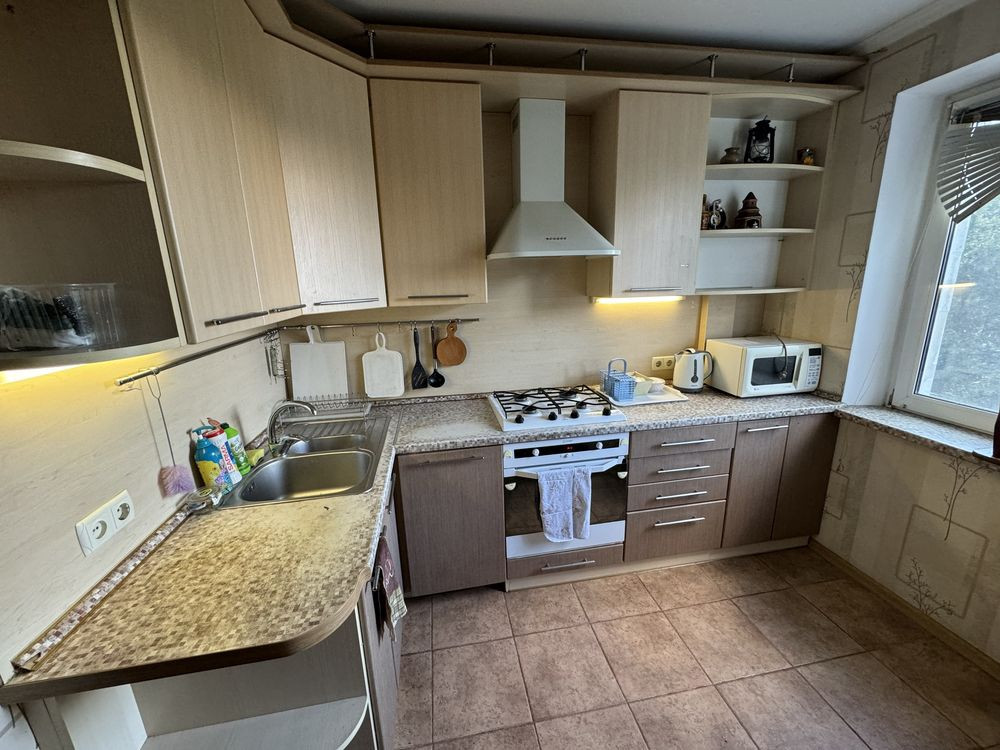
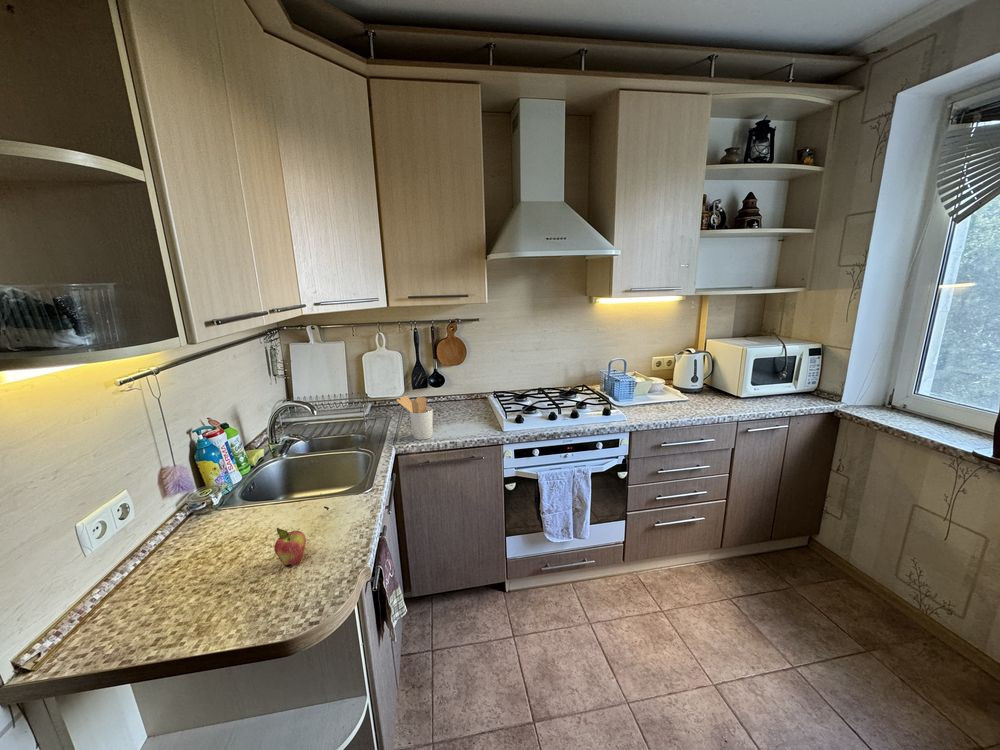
+ utensil holder (415, 416)
+ fruit (290, 543)
